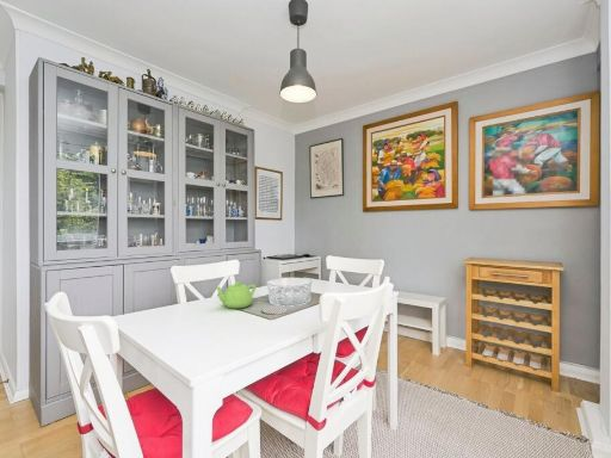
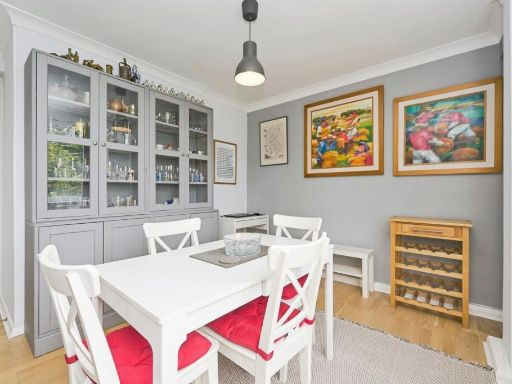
- teapot (235, 293)
